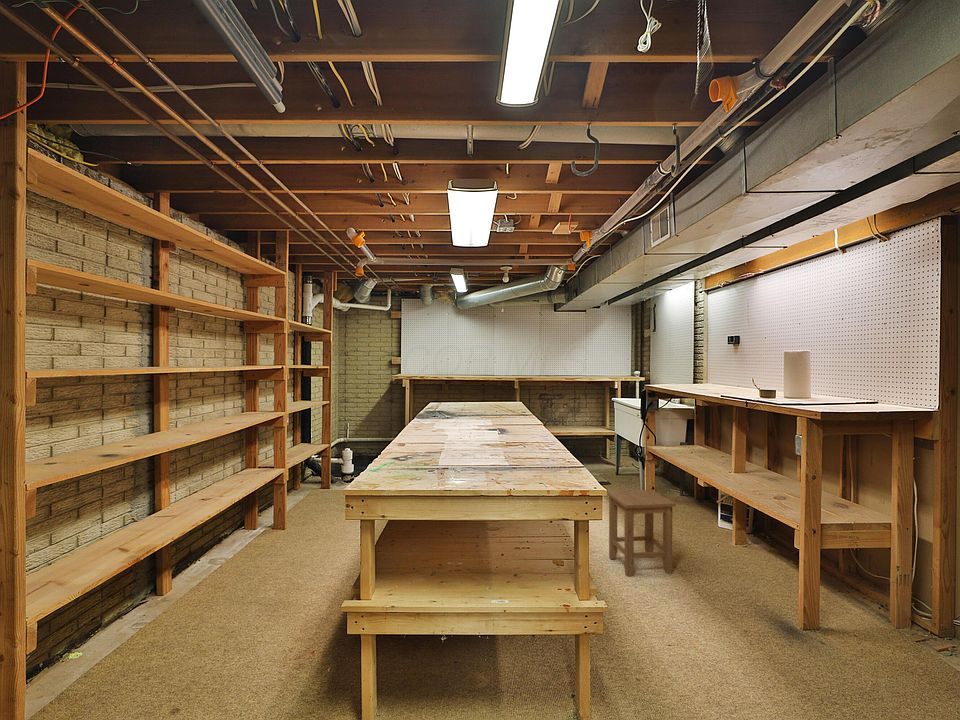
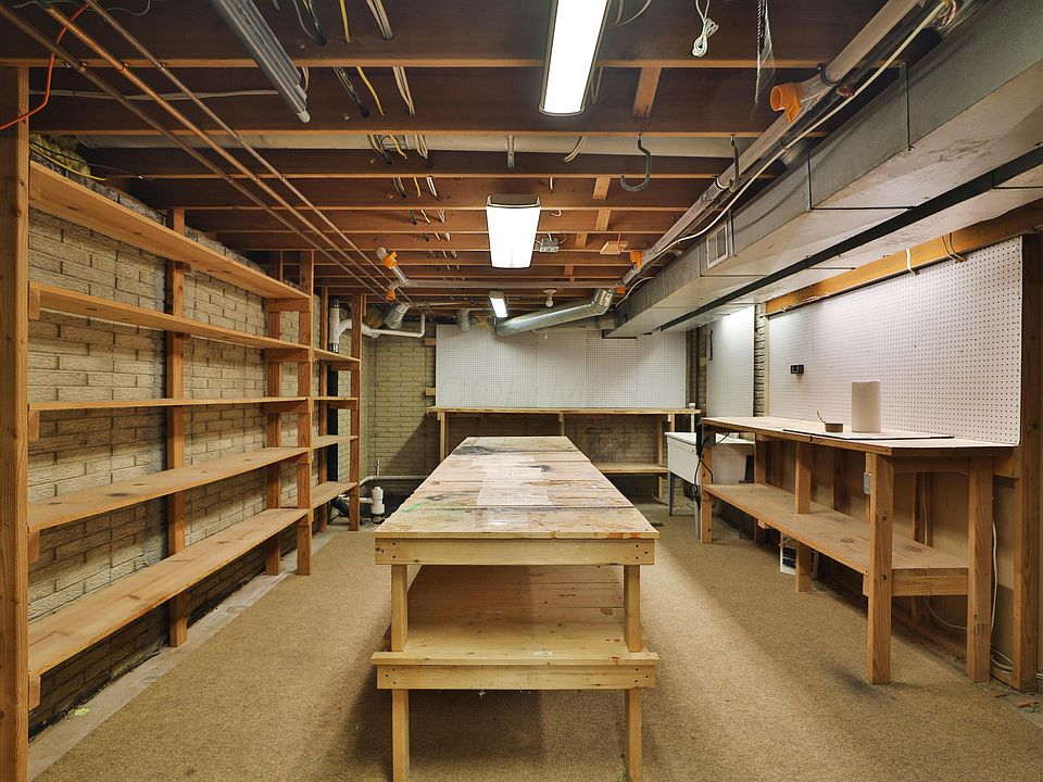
- stool (639, 536)
